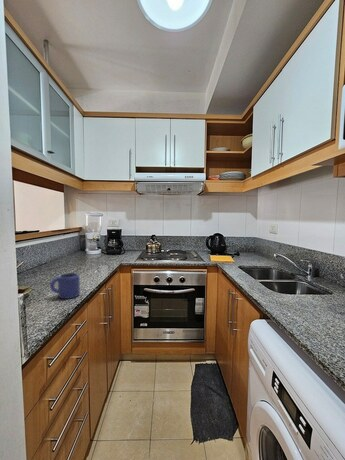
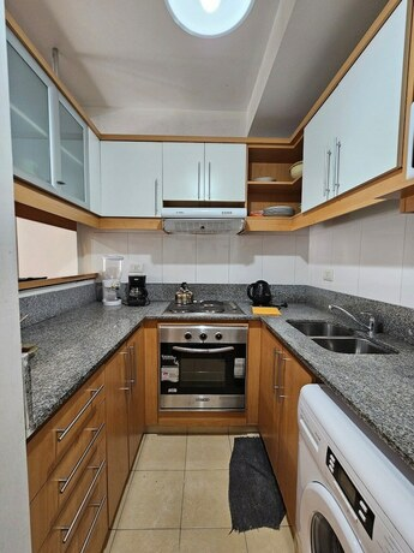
- mug (65, 285)
